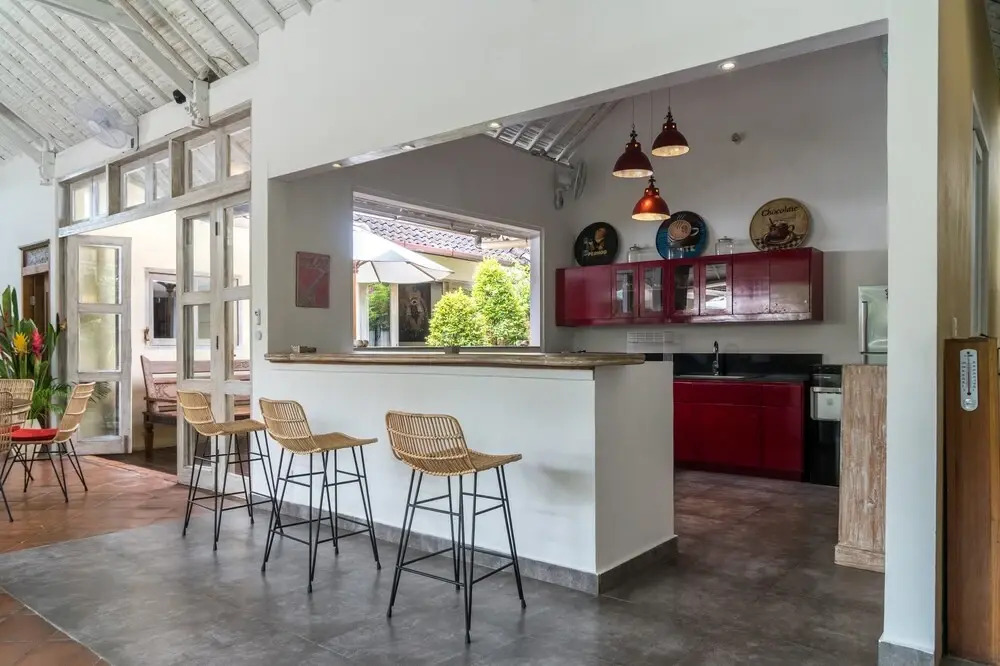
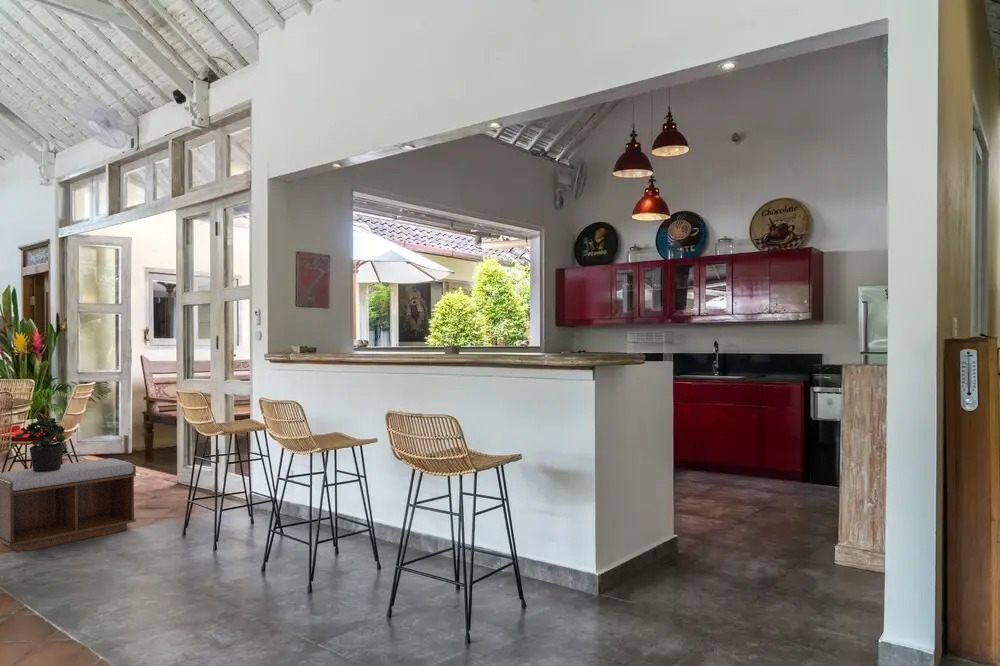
+ bench (66, 501)
+ potted plant (43, 442)
